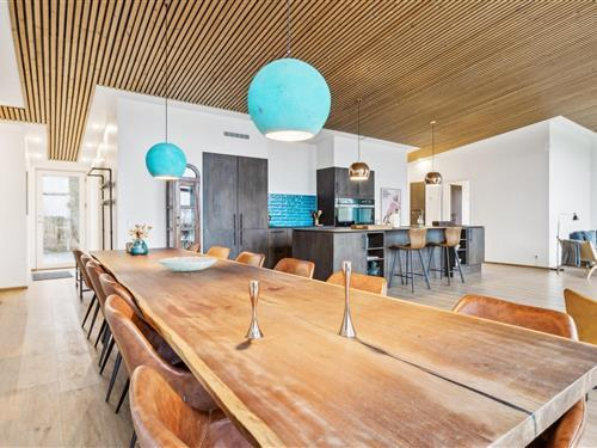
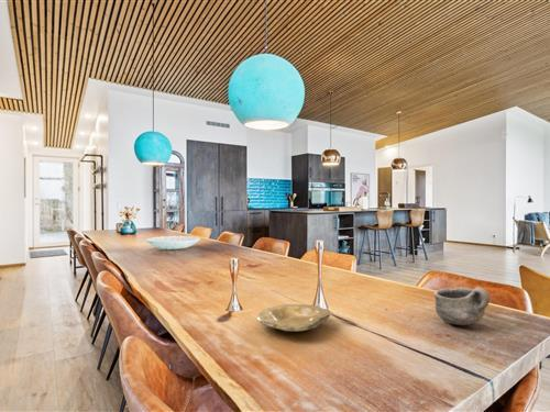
+ plate (293, 319)
+ bowl (462, 303)
